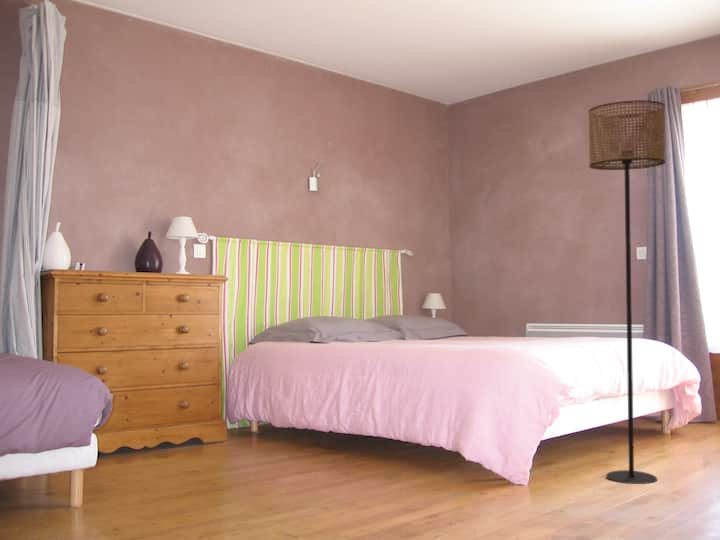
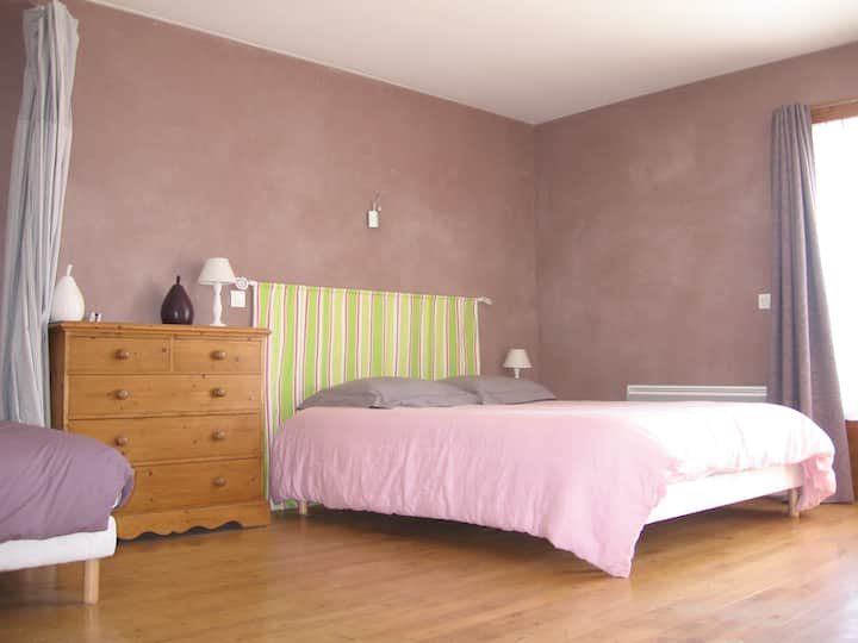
- floor lamp (628, 293)
